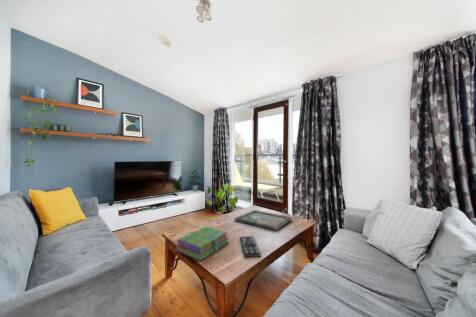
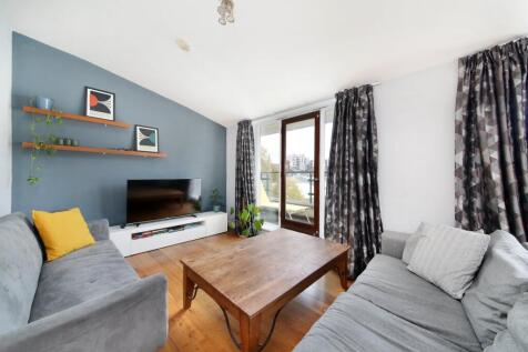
- stack of books (203, 240)
- remote control (249, 245)
- decorative tray (263, 218)
